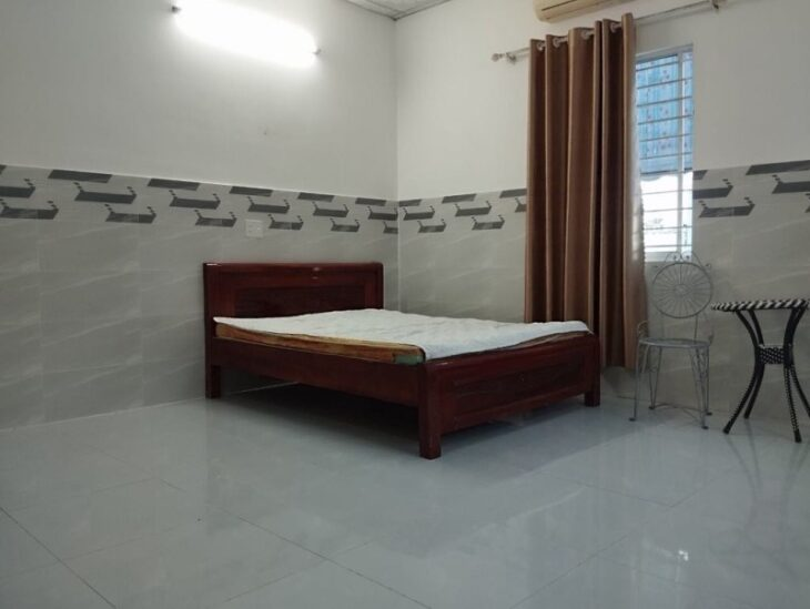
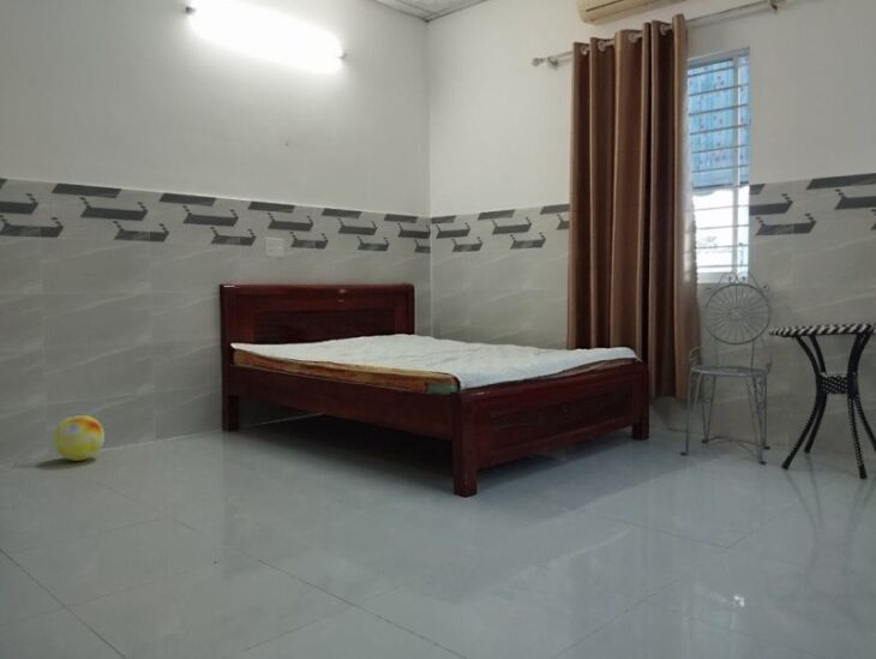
+ ball (79, 437)
